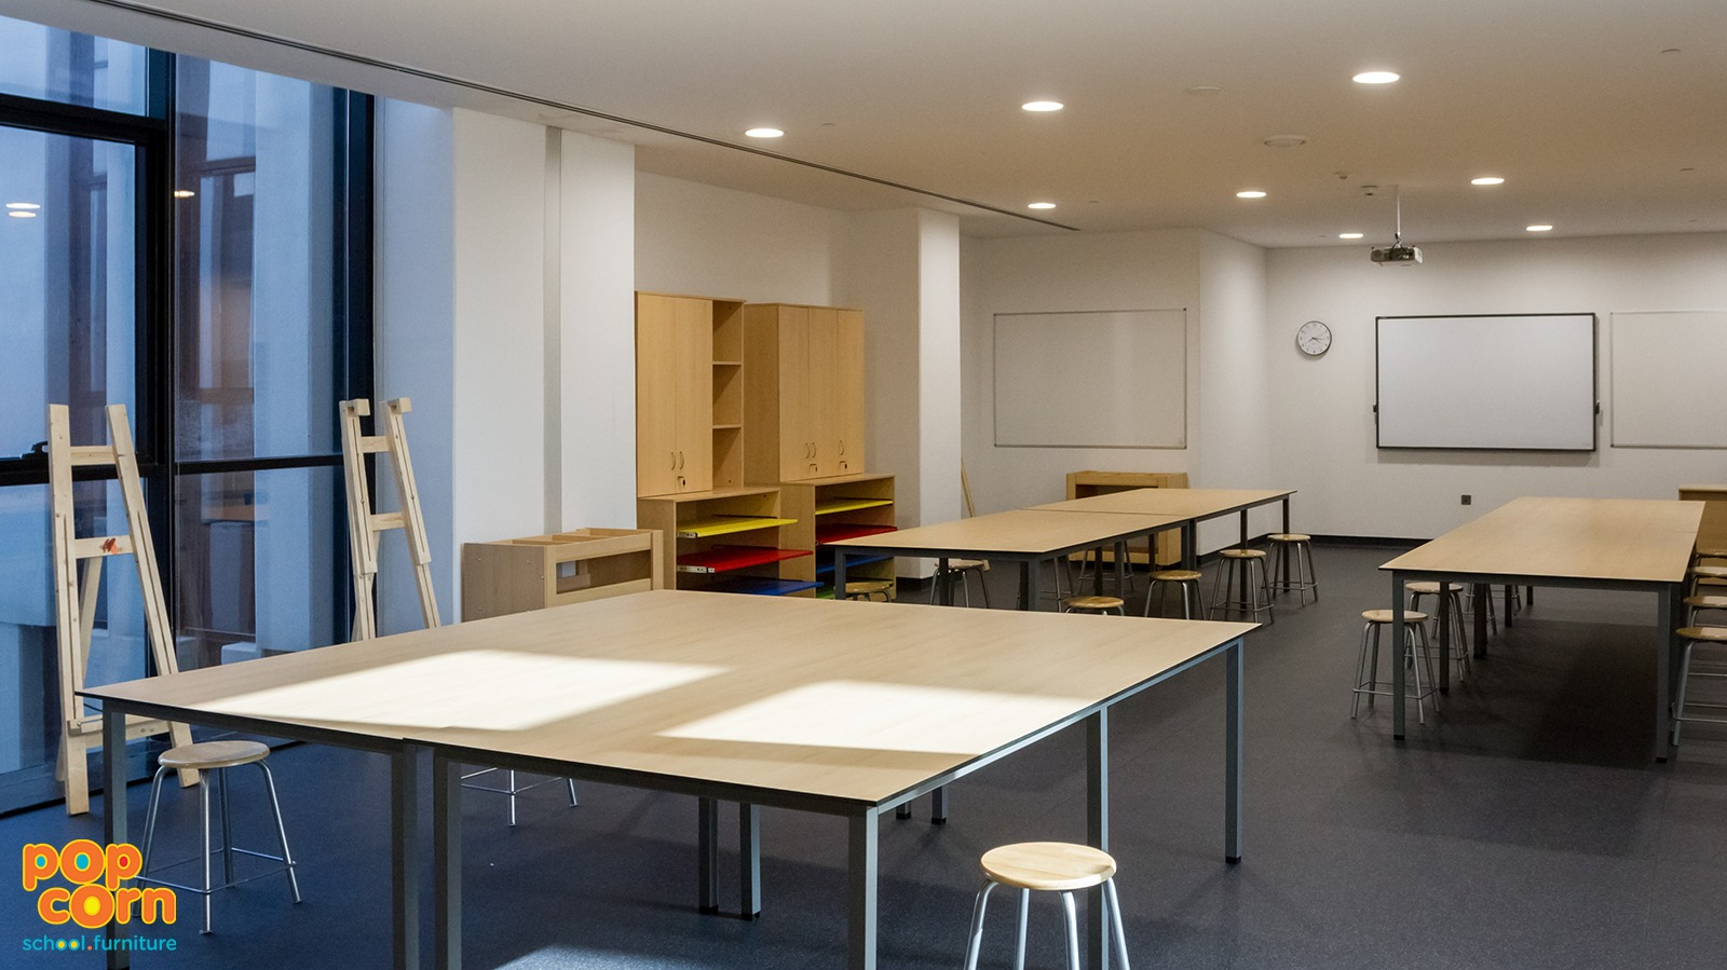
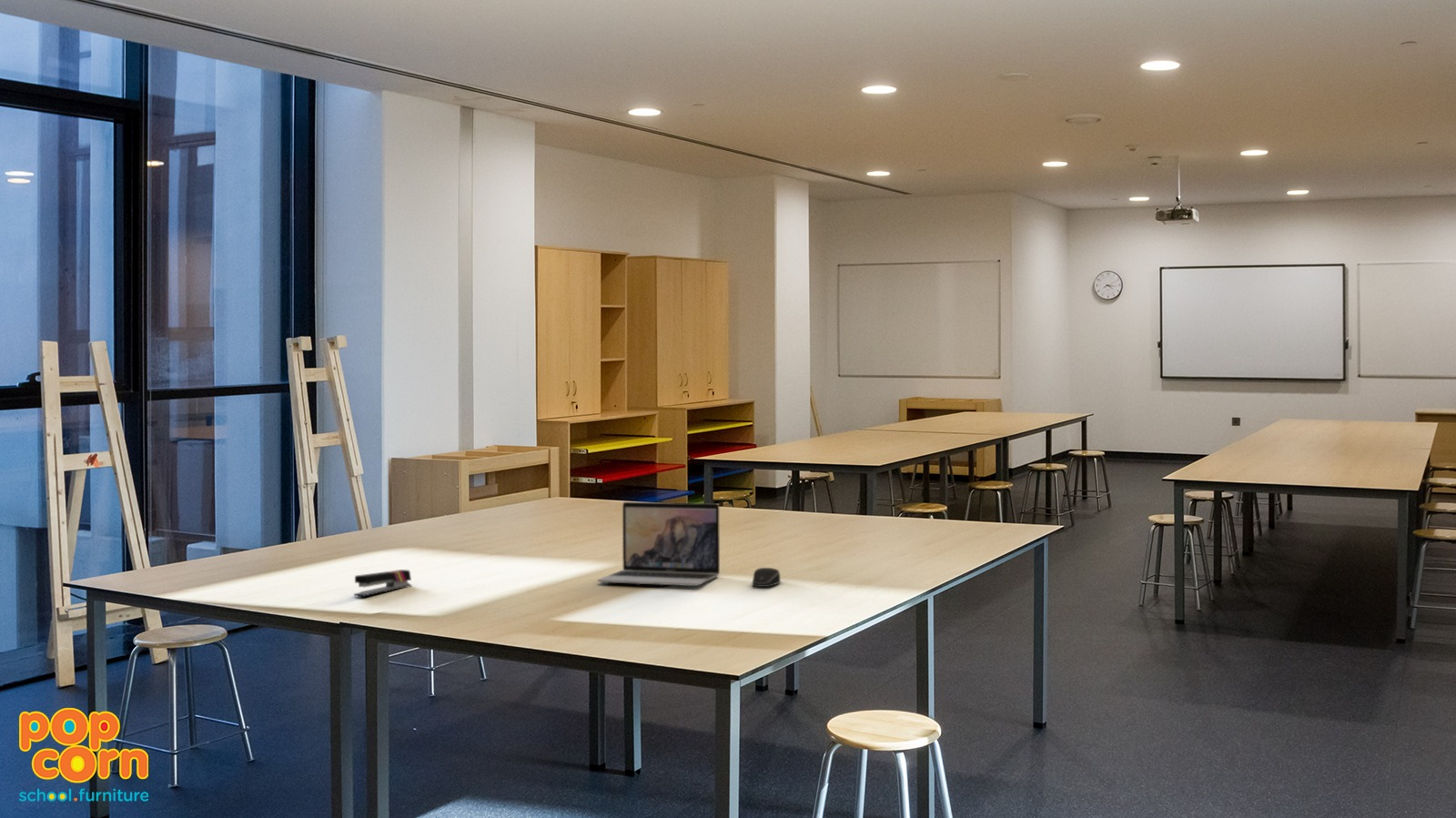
+ laptop (659, 542)
+ computer mouse (765, 576)
+ stapler (383, 581)
